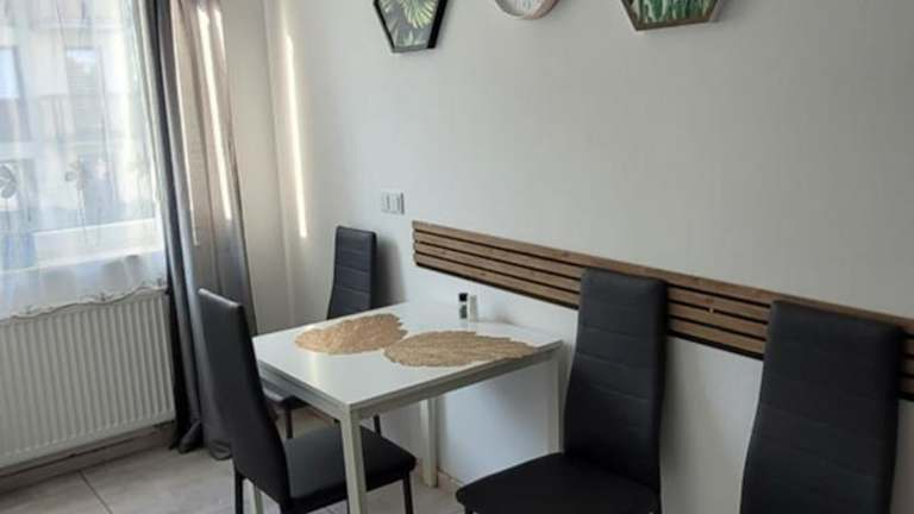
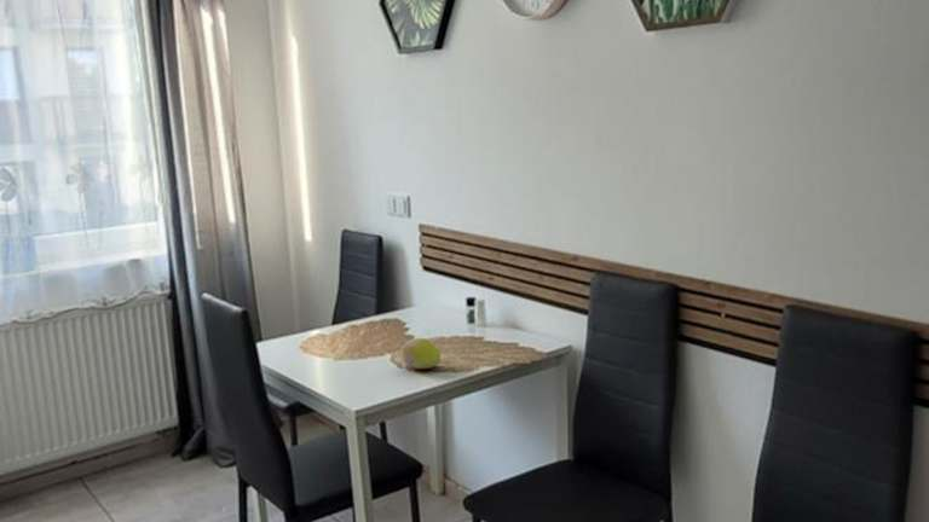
+ fruit (421, 353)
